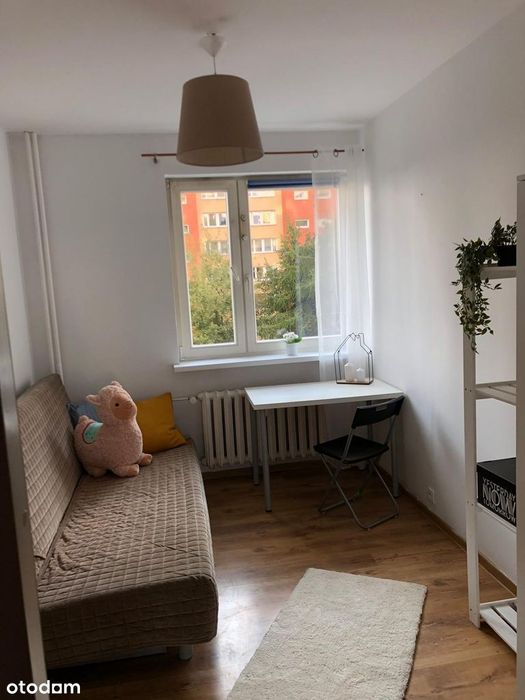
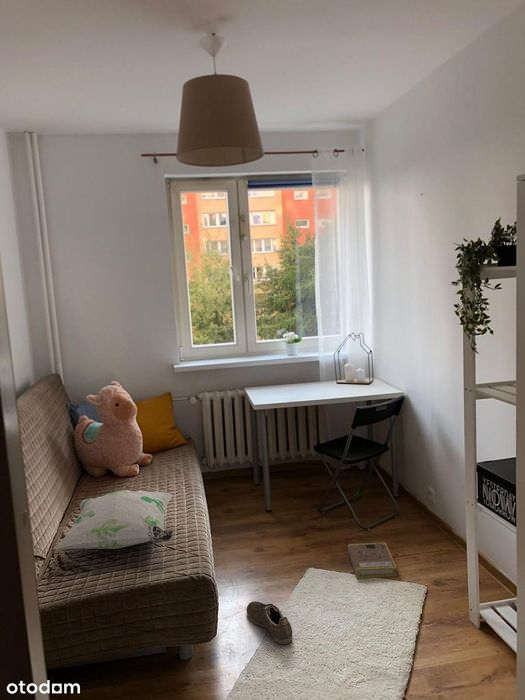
+ decorative pillow (122, 519)
+ sneaker (269, 613)
+ book (371, 559)
